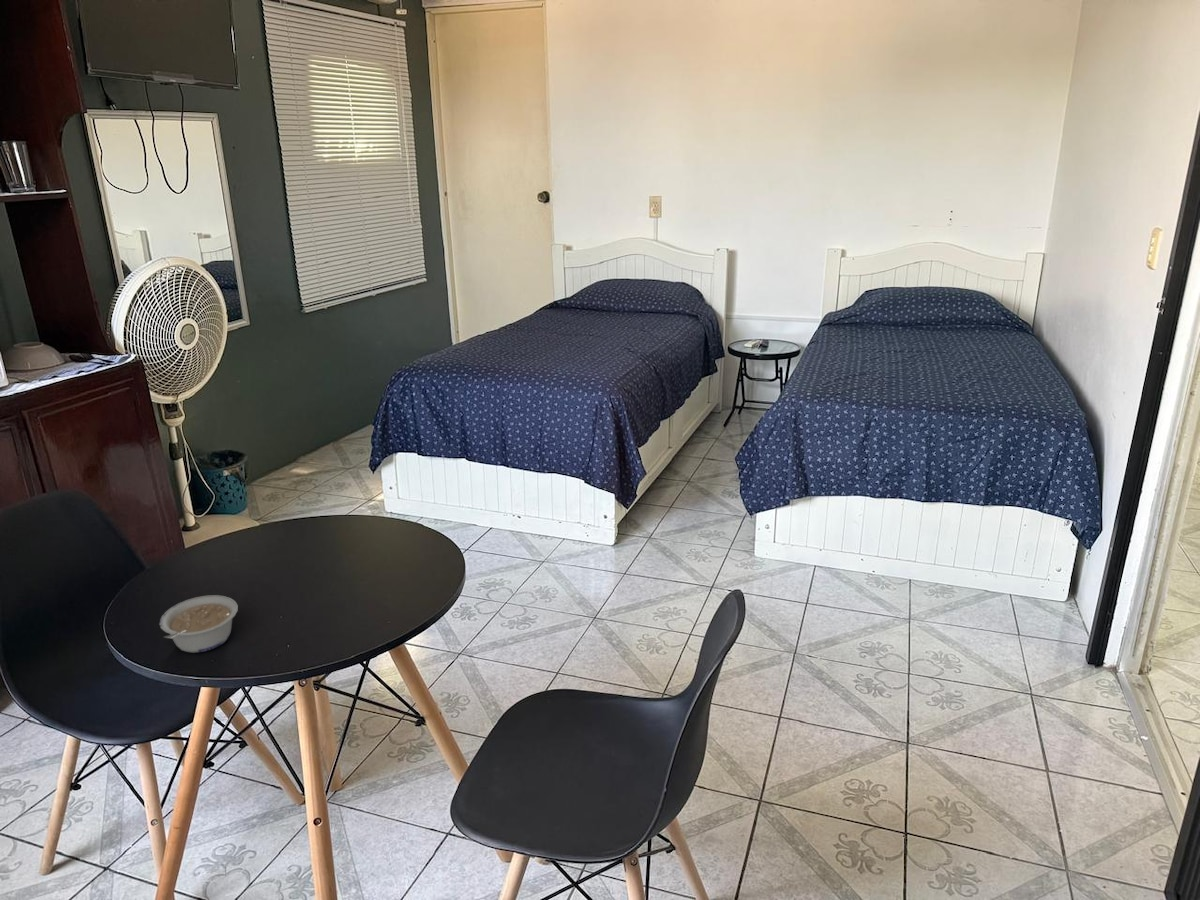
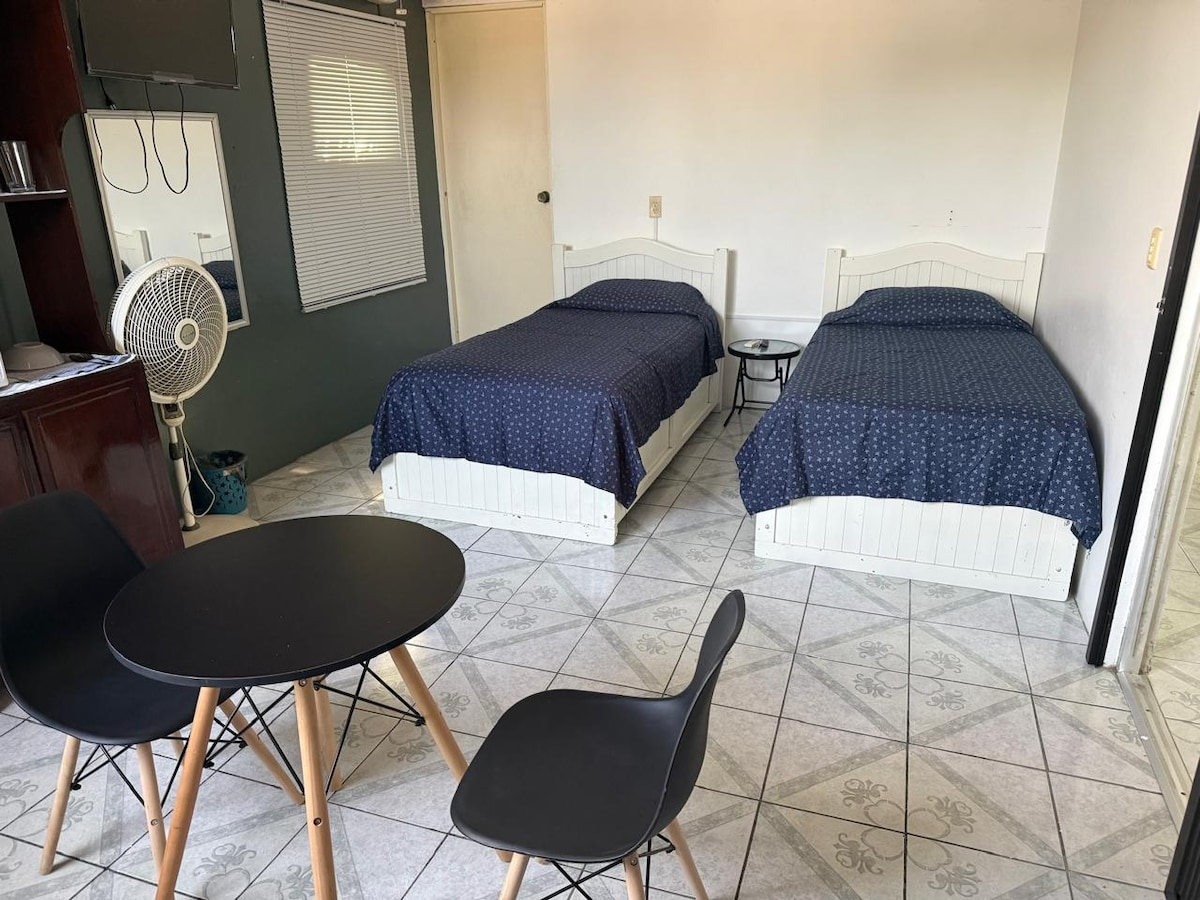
- legume (201, 625)
